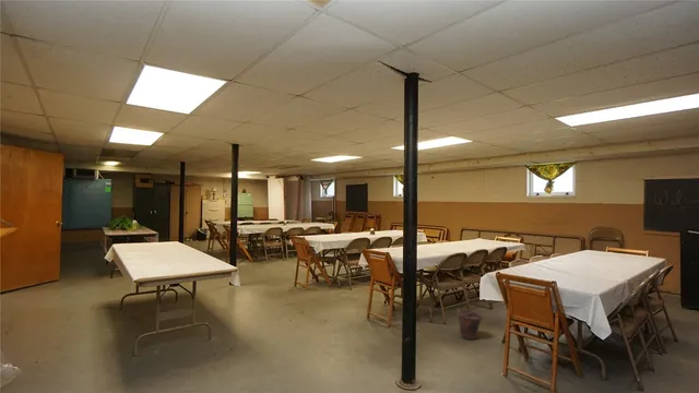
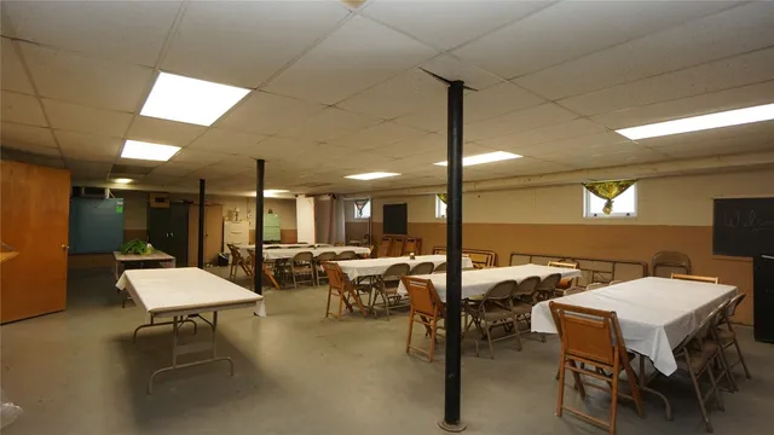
- bucket (467, 323)
